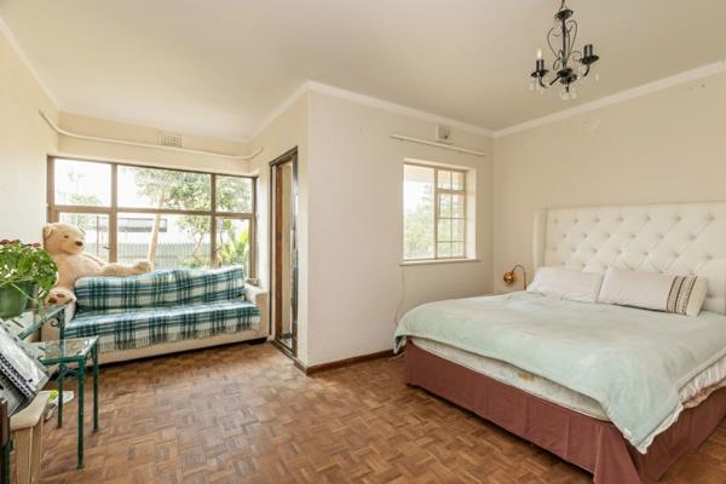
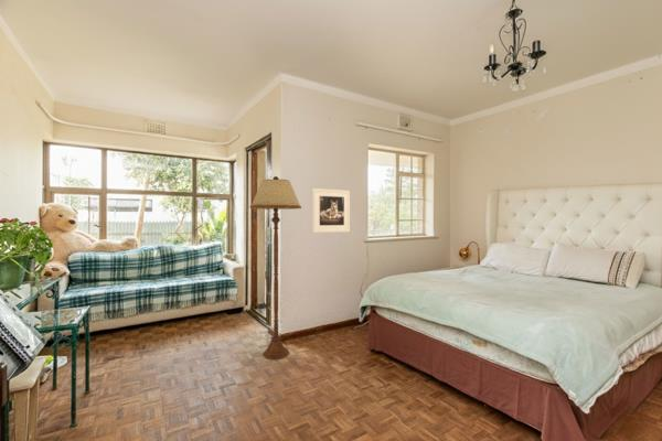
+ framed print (331, 211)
+ floor lamp (276, 265)
